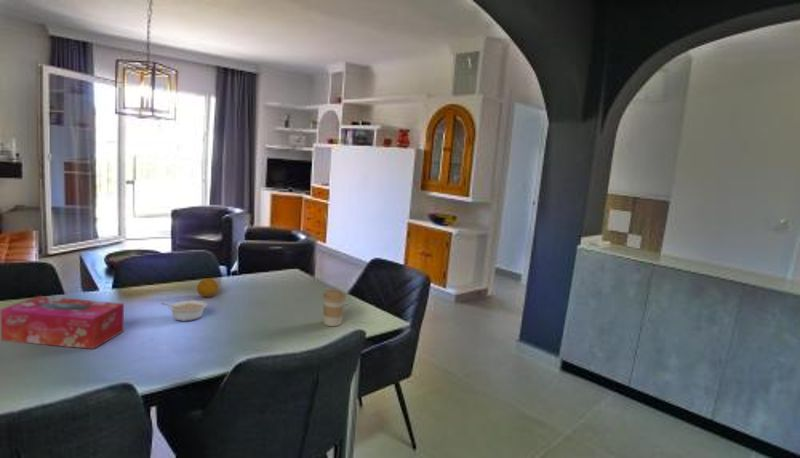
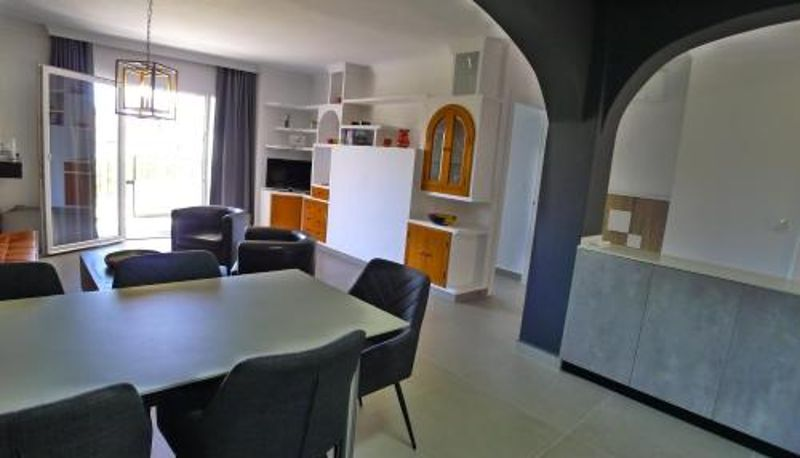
- coffee cup (333, 307)
- legume (186, 310)
- tissue box (65, 321)
- fruit (207, 287)
